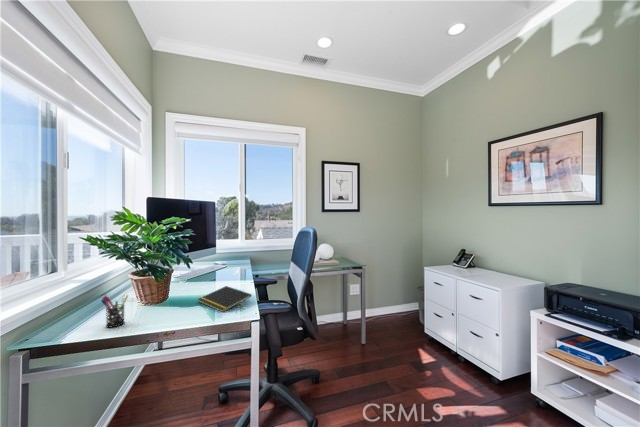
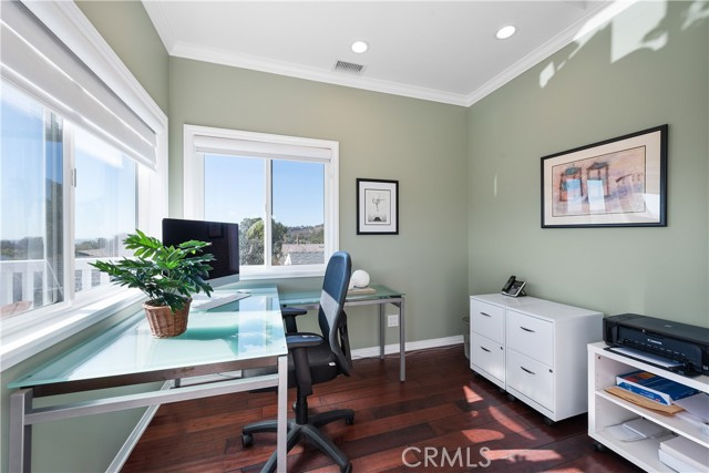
- pen holder (114, 309)
- notepad (224, 297)
